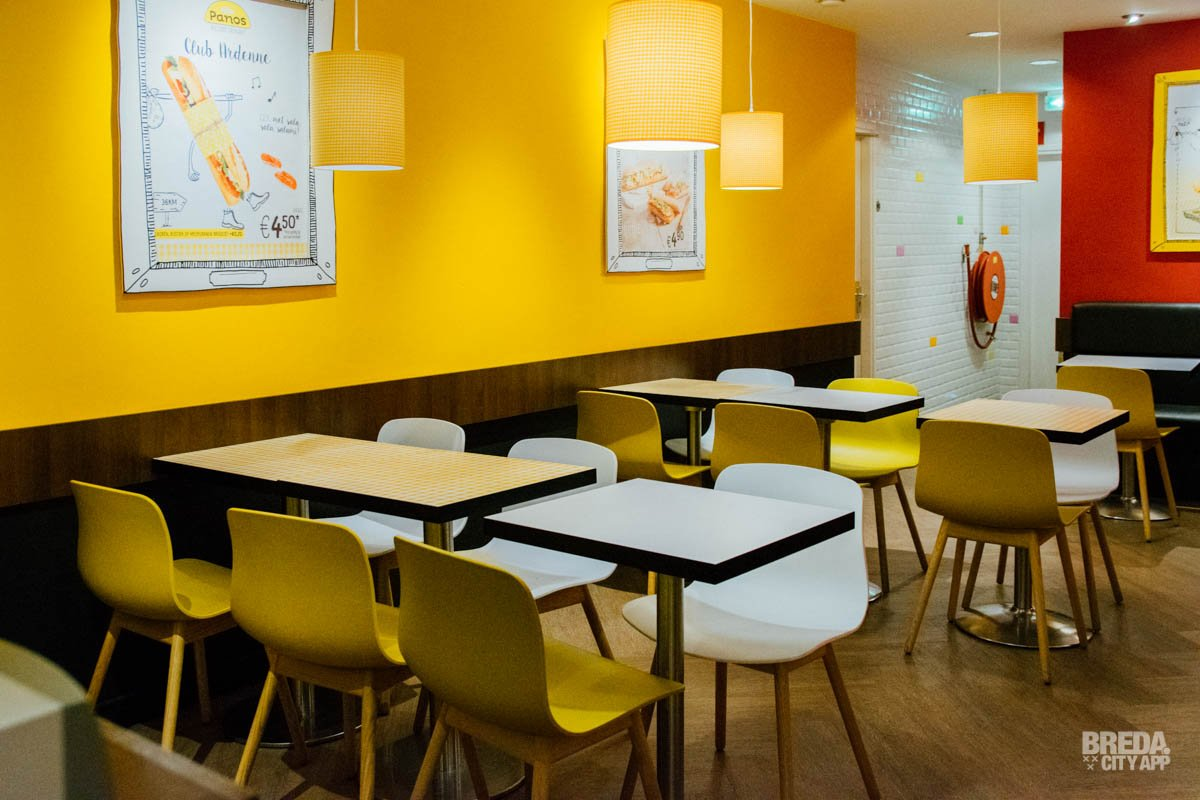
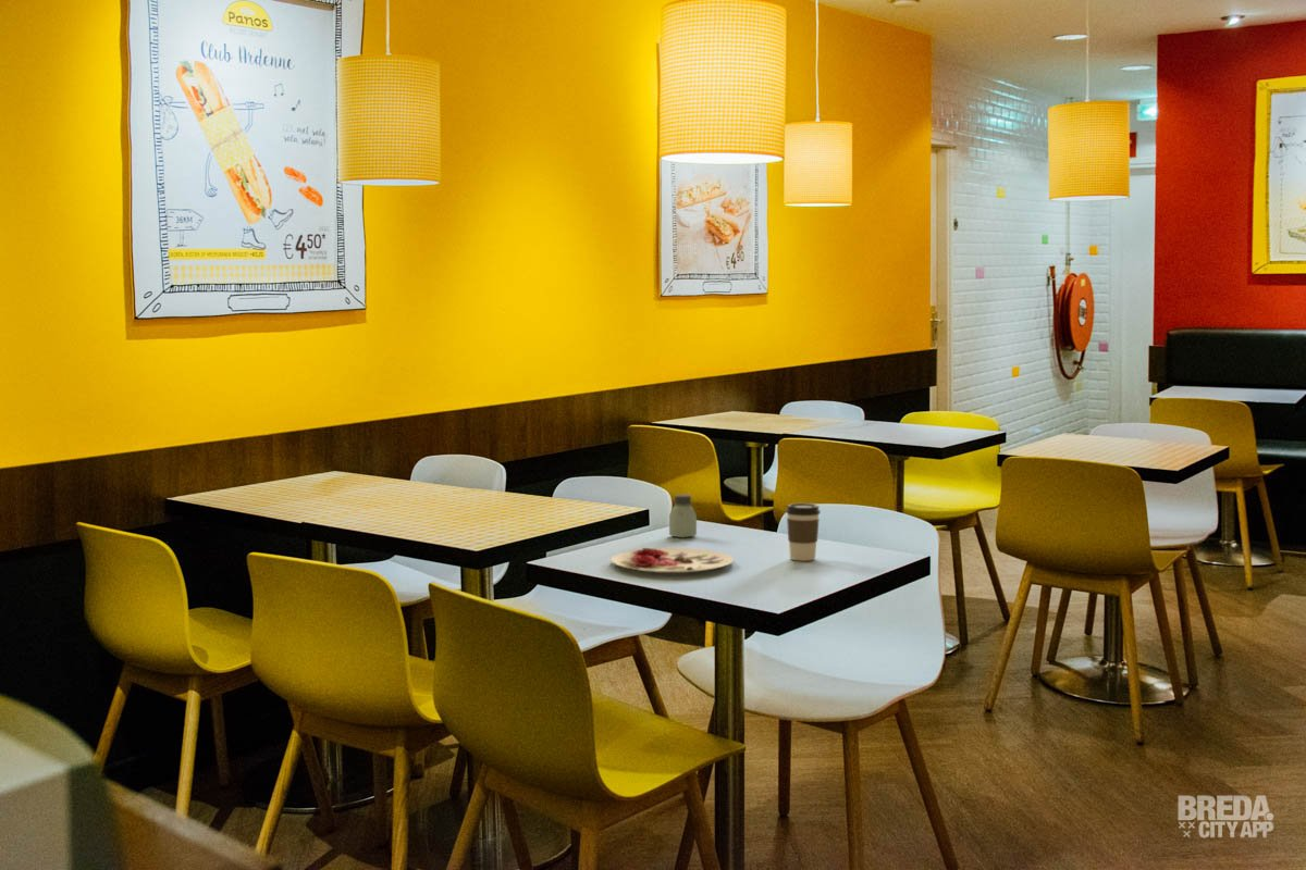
+ saltshaker (682, 515)
+ plate (672, 558)
+ coffee cup (802, 532)
